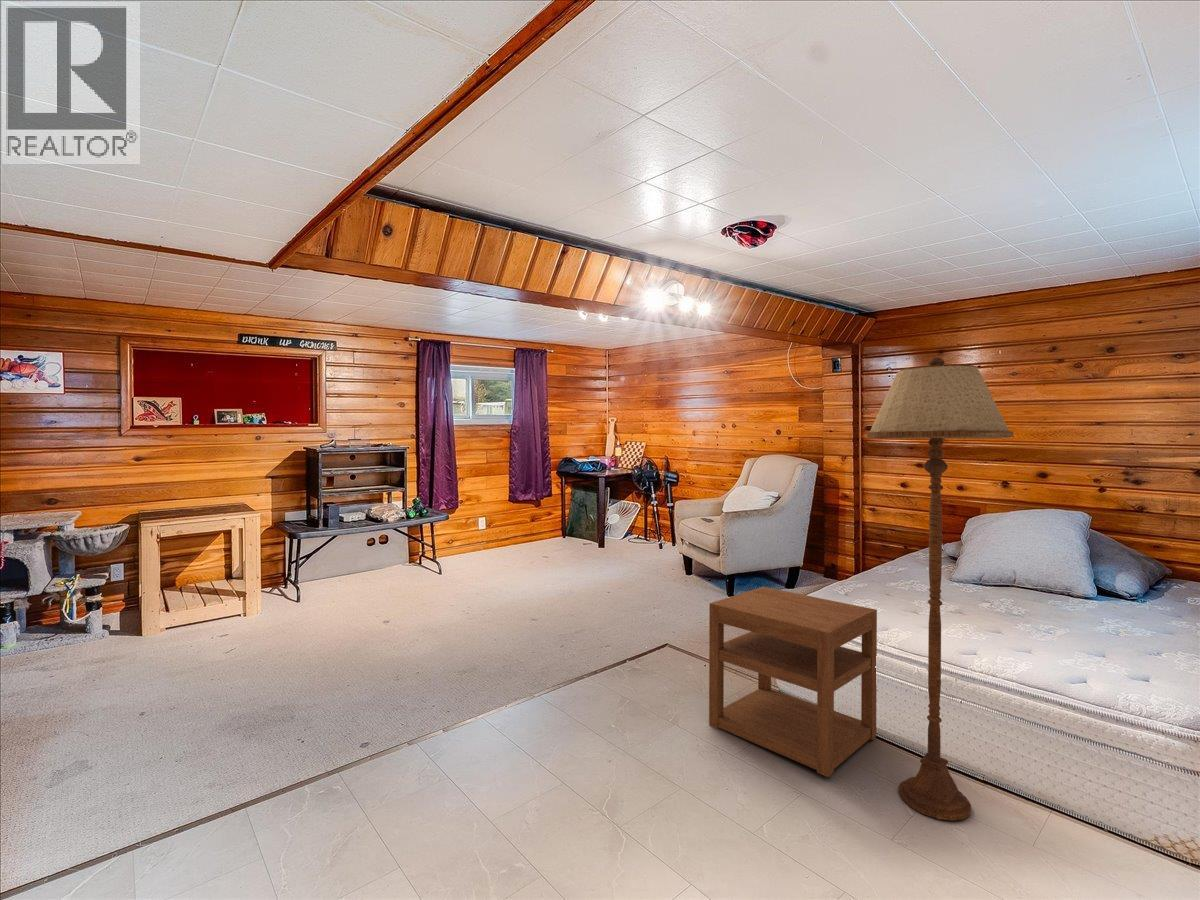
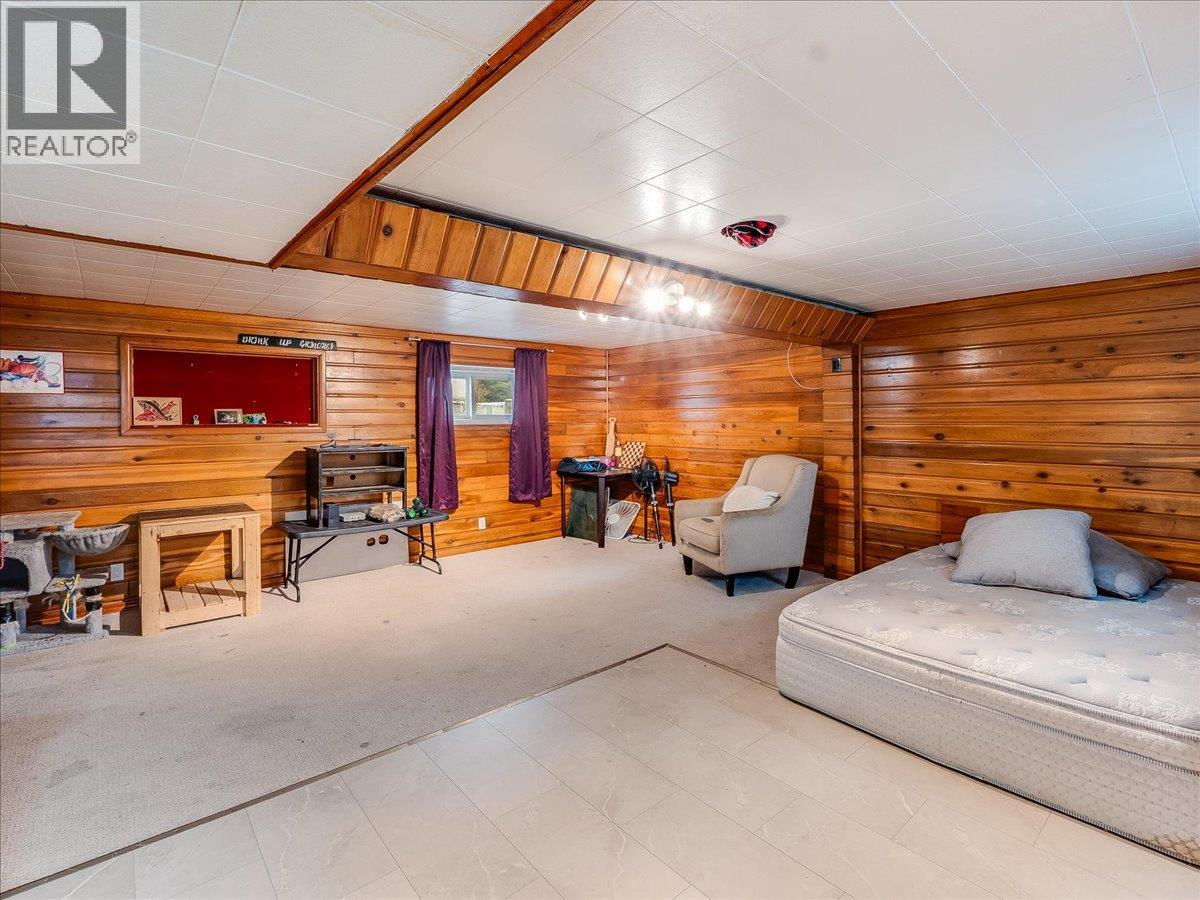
- nightstand (791, 668)
- floor lamp (934, 579)
